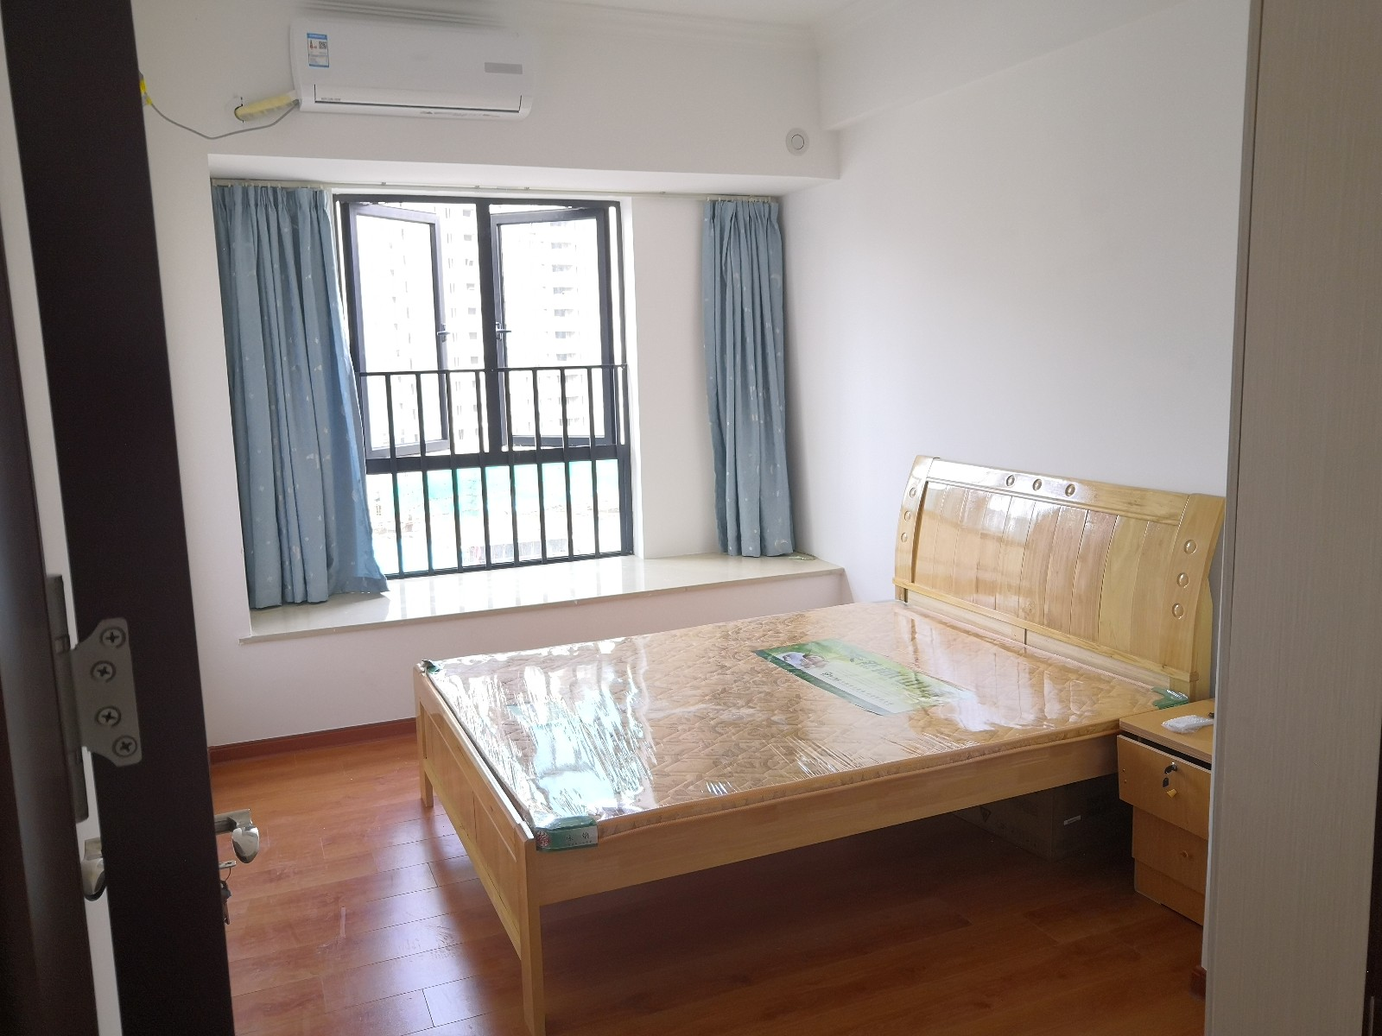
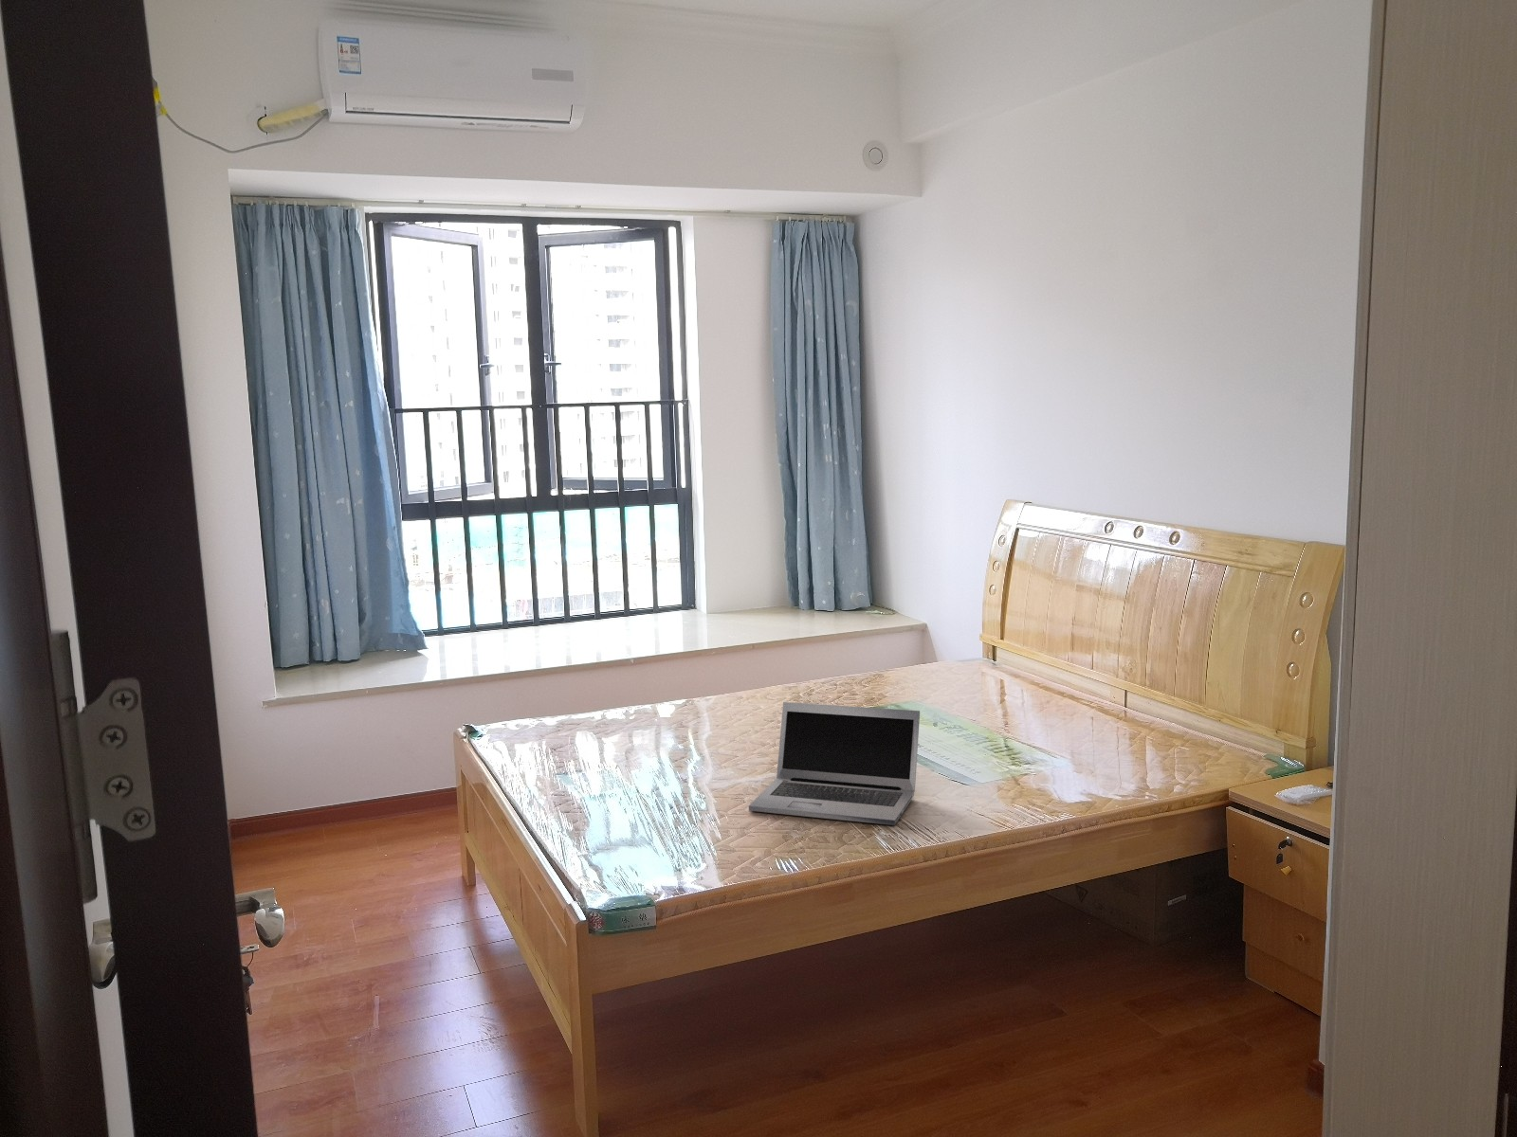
+ laptop (835, 760)
